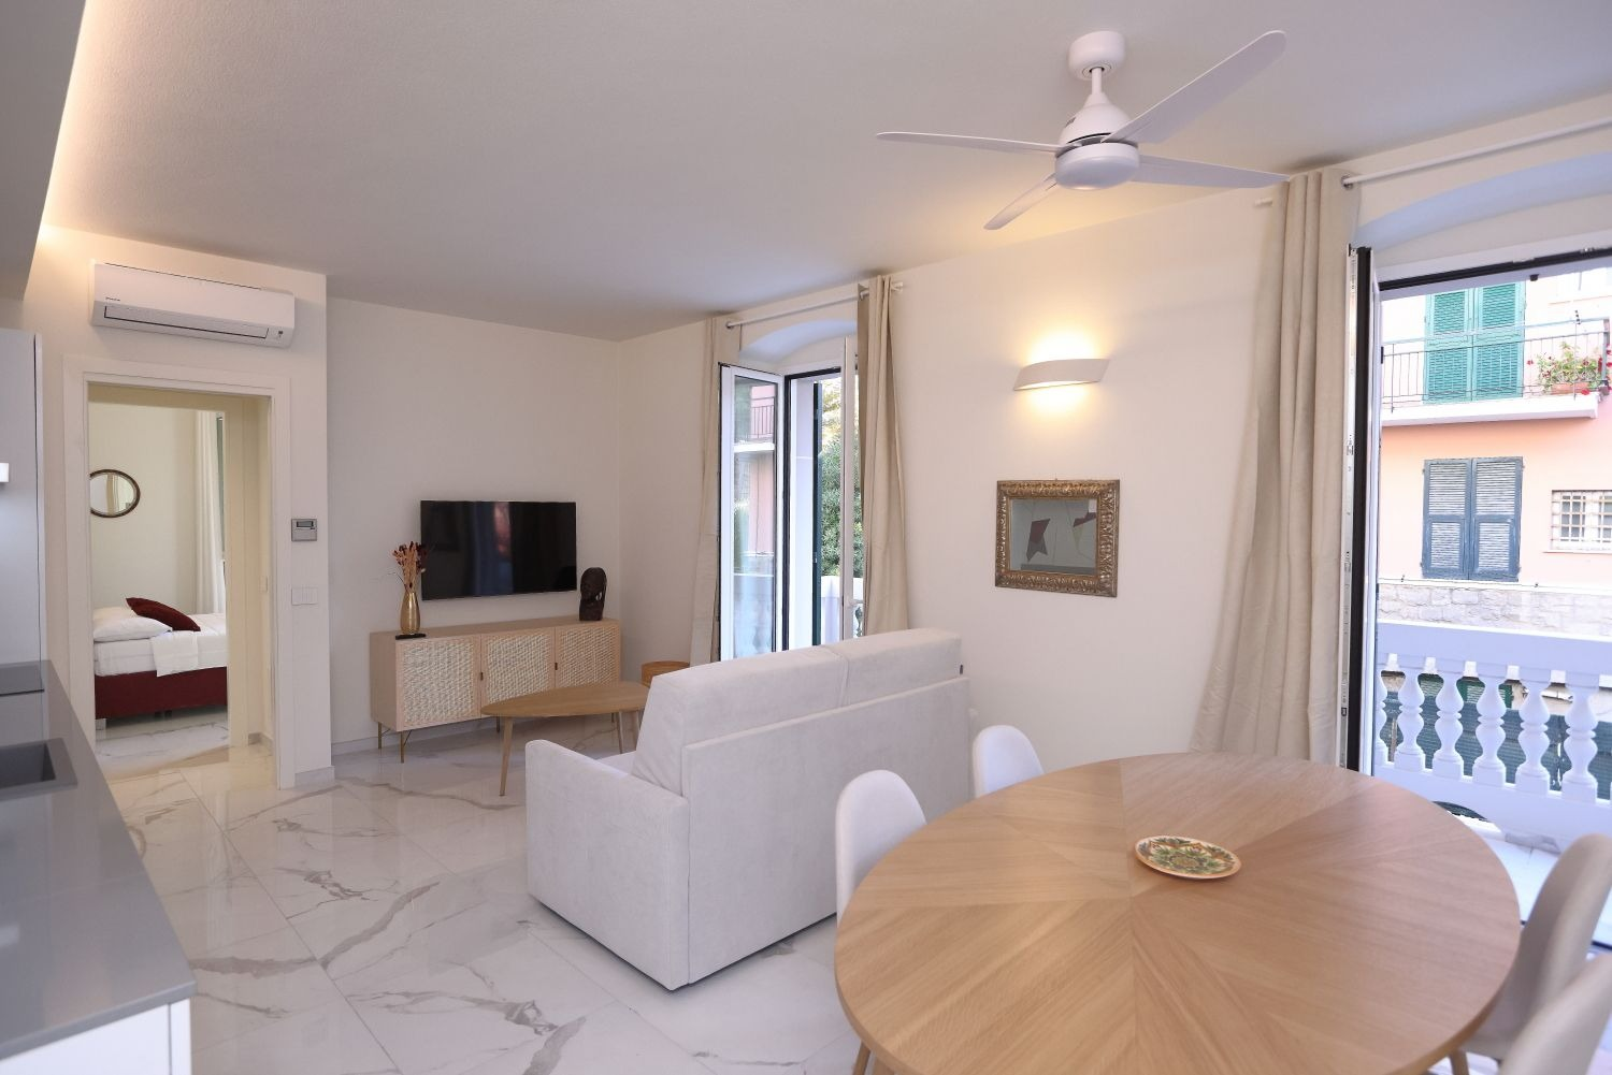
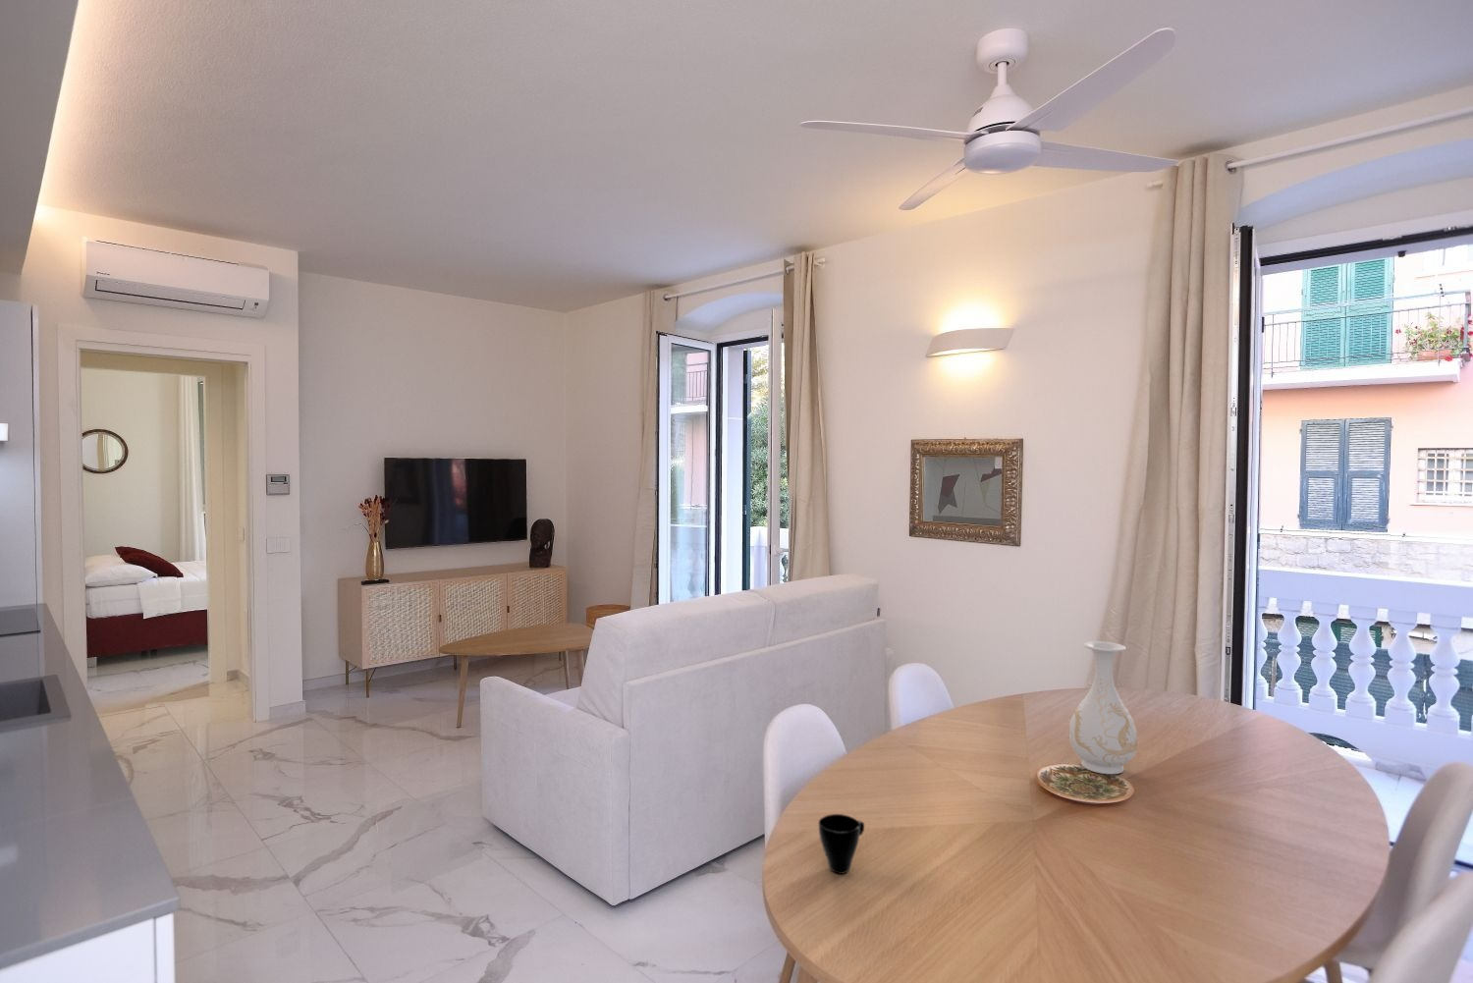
+ cup (843, 843)
+ vase (1102, 707)
